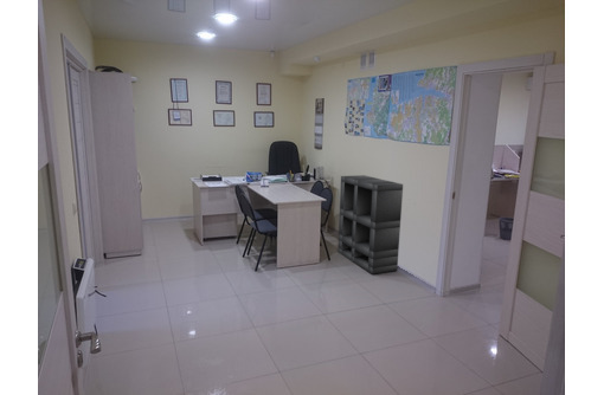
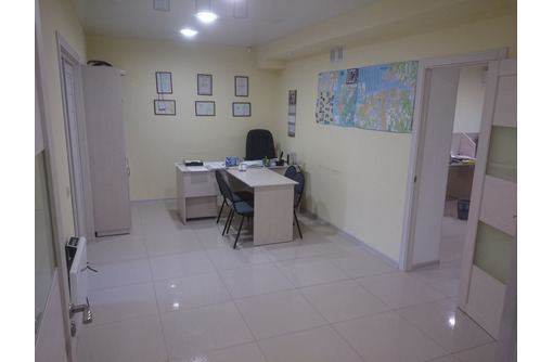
- shelving unit (367, 221)
